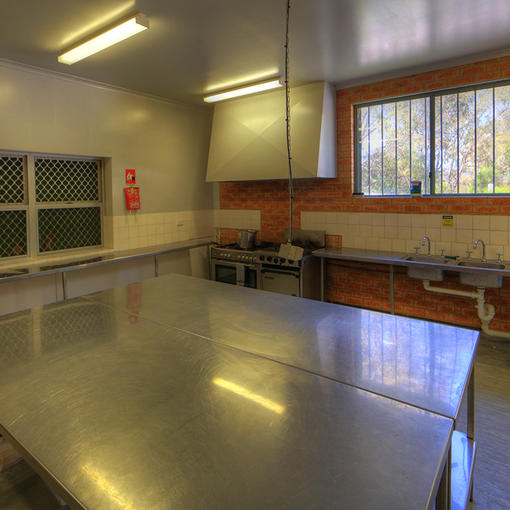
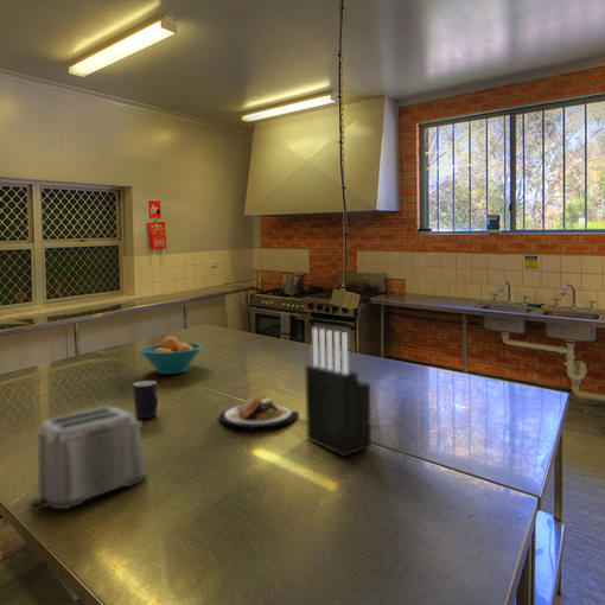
+ toaster (87, 453)
+ fruit bowl (171, 354)
+ knife block (339, 386)
+ mug (147, 400)
+ plate (259, 403)
